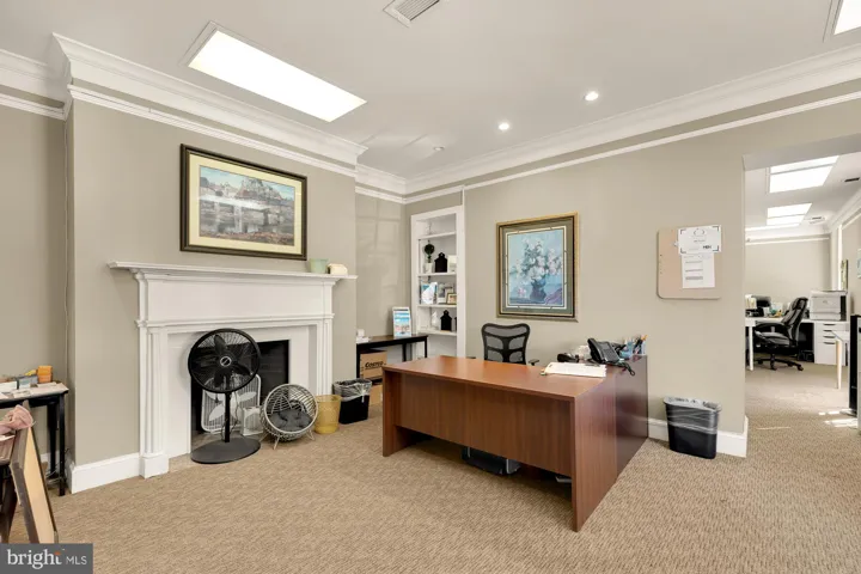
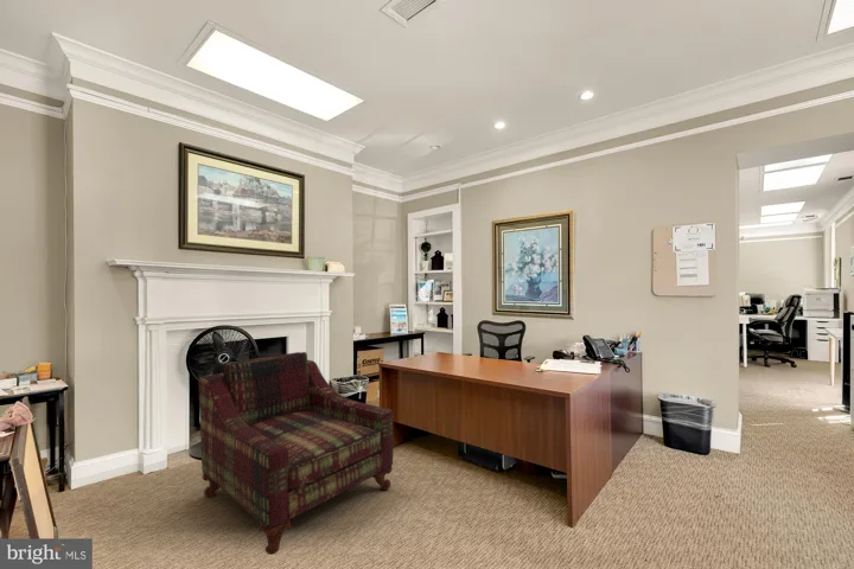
+ armchair (294, 427)
